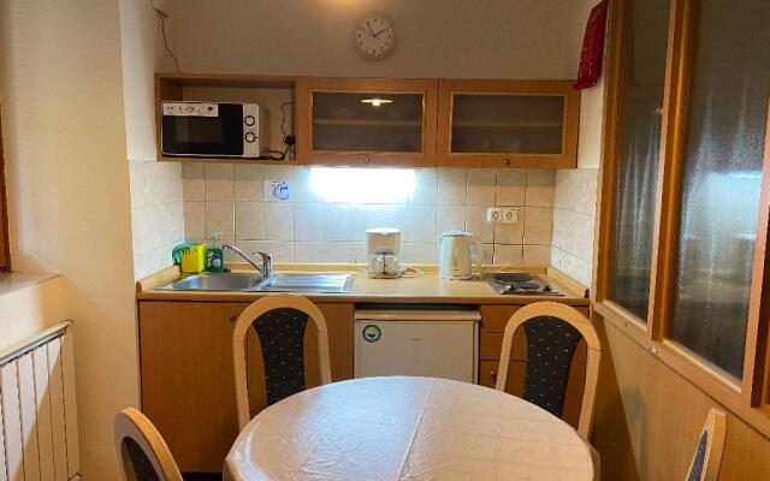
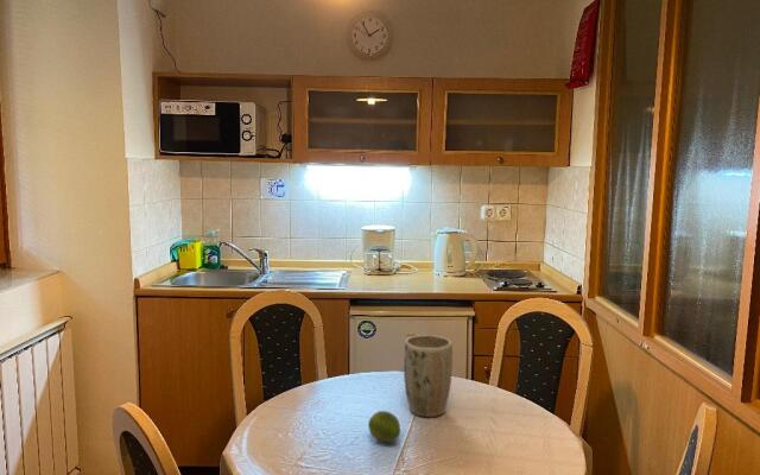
+ plant pot (428, 375)
+ fruit (384, 425)
